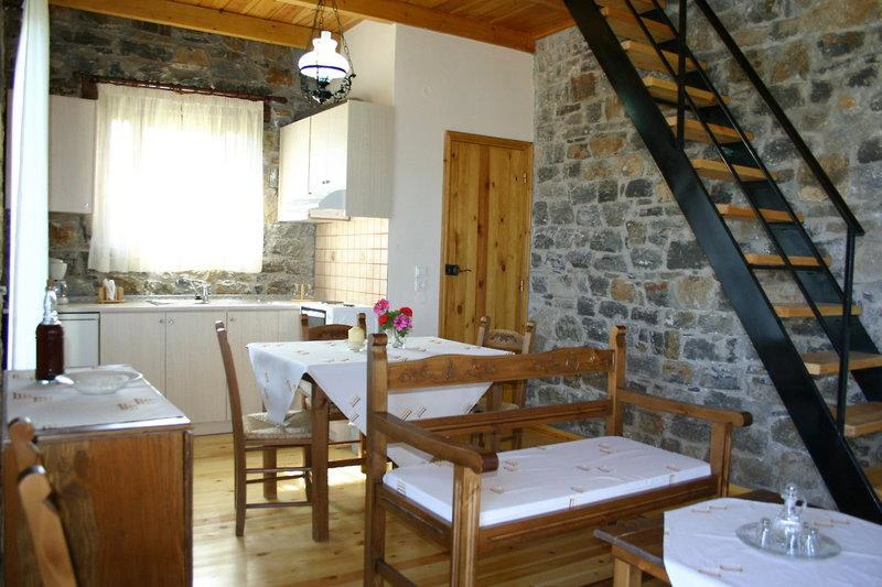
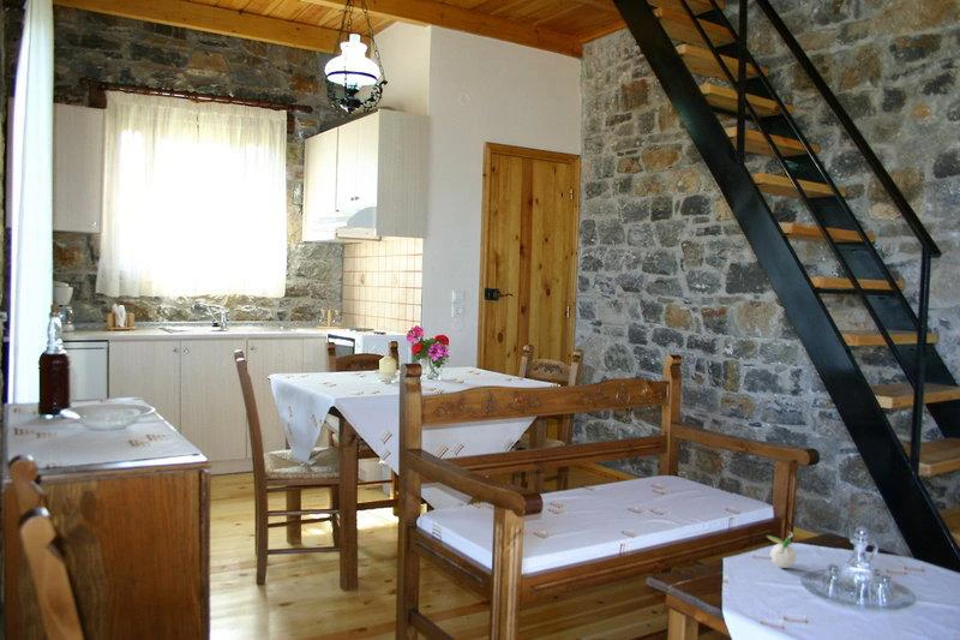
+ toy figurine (780, 551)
